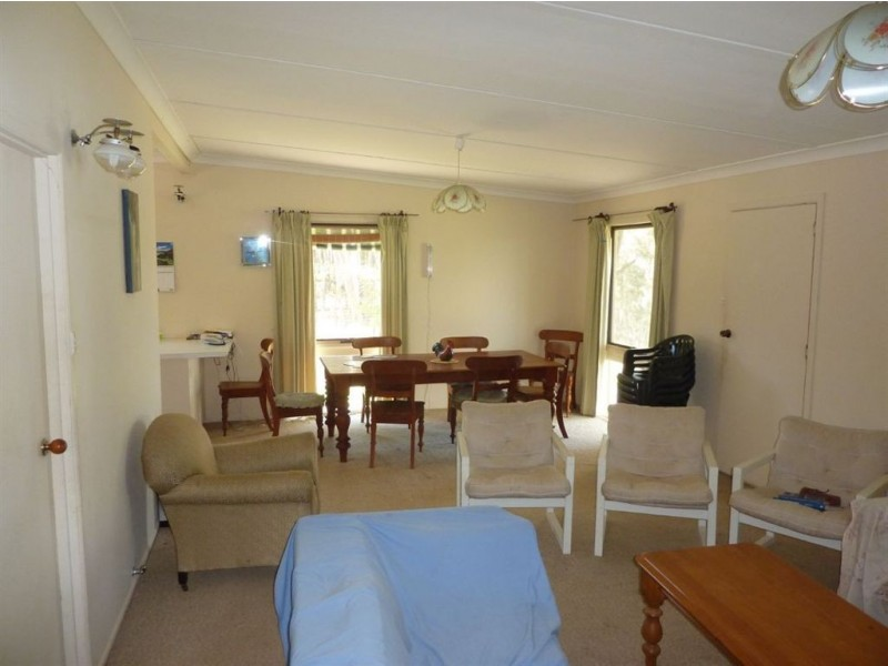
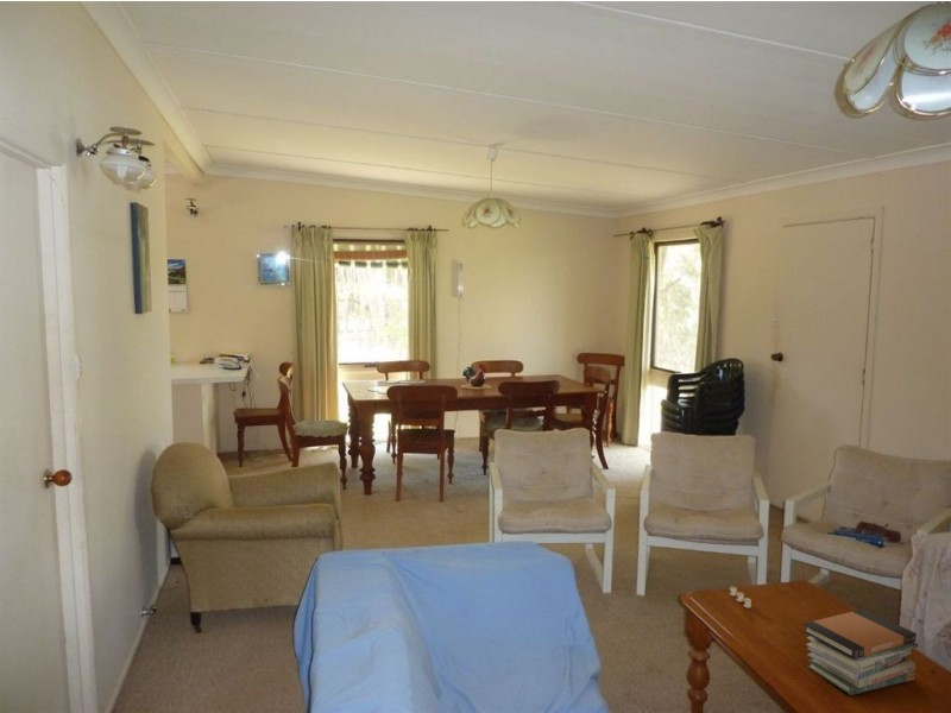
+ book stack (858, 650)
+ candle (739, 597)
